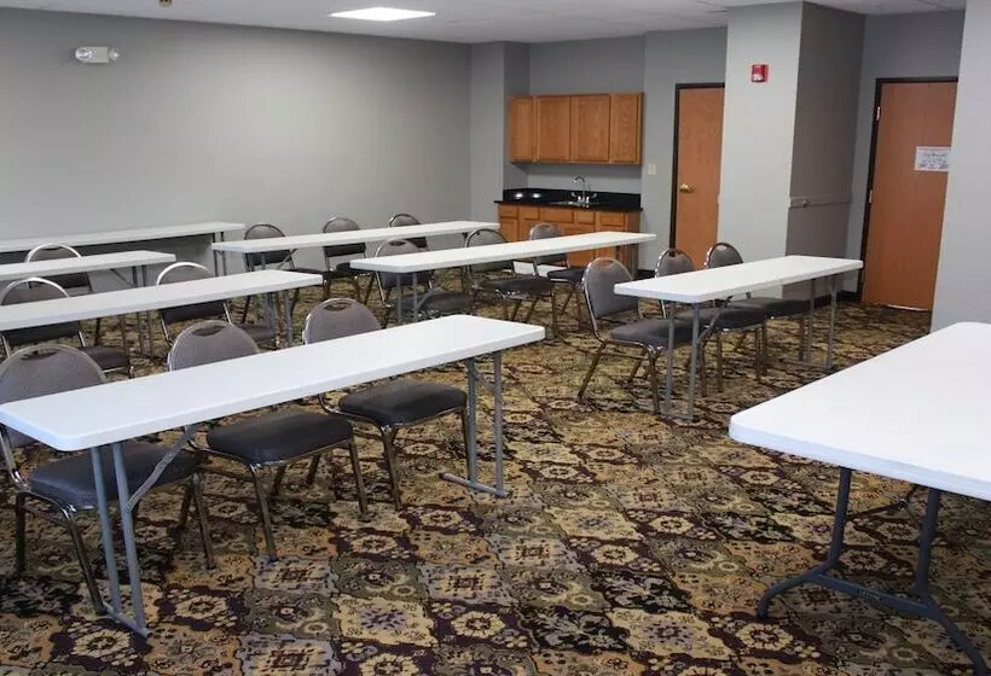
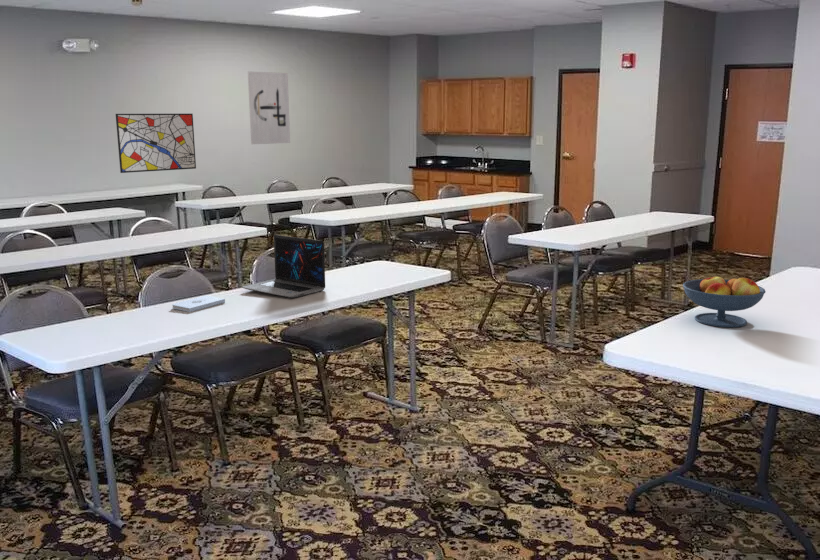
+ wall art (269, 108)
+ fruit bowl (722, 298)
+ laptop (282, 266)
+ notepad (198, 303)
+ wall art (157, 142)
